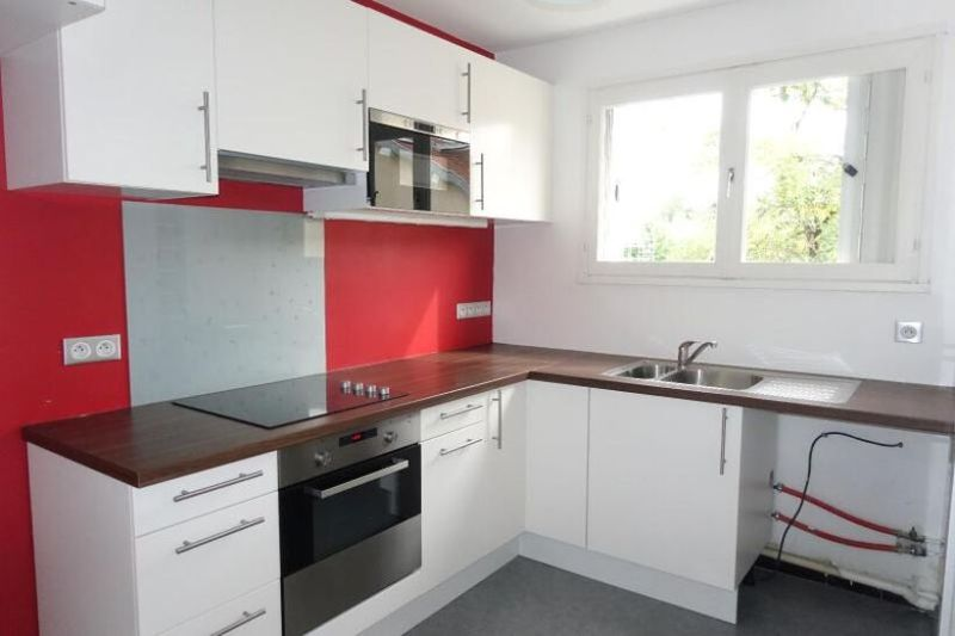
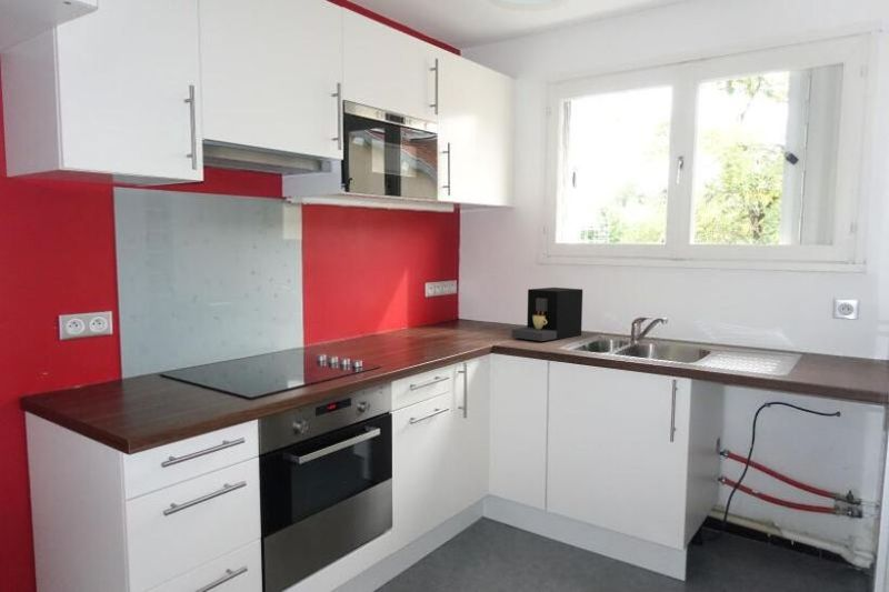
+ coffee maker (548, 313)
